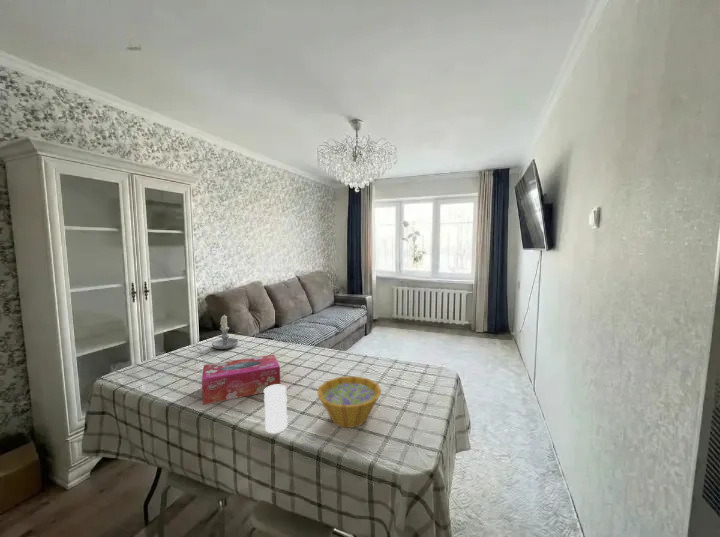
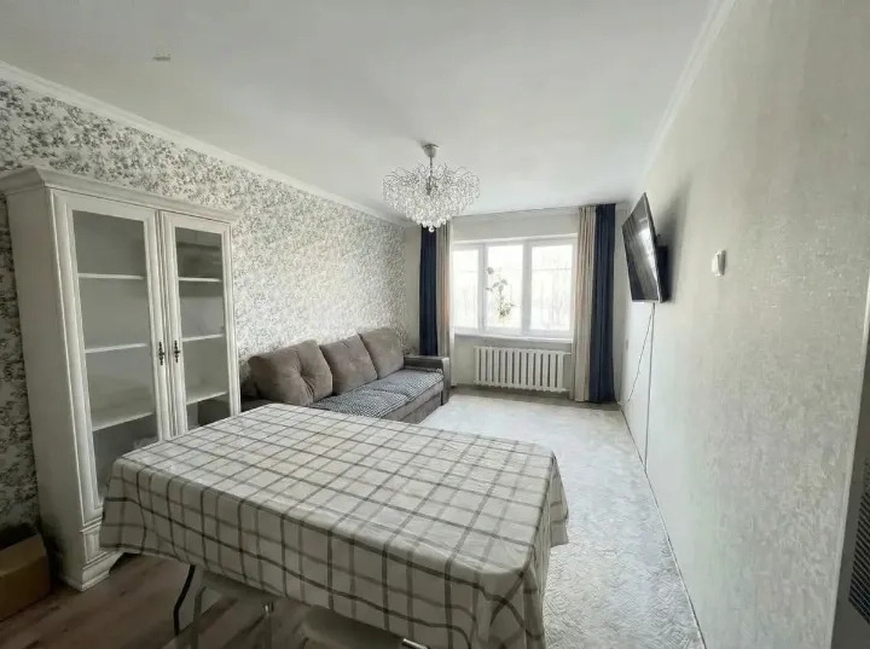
- barrel (275, 408)
- tissue box (242, 377)
- candle (224, 330)
- bowl (349, 403)
